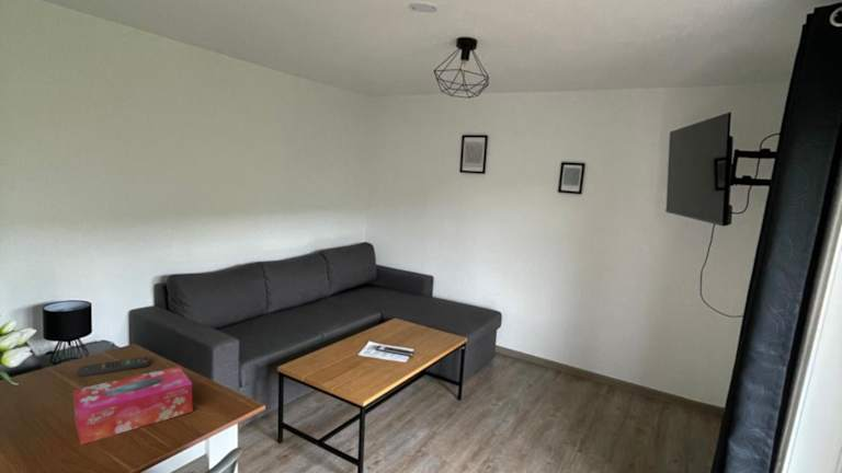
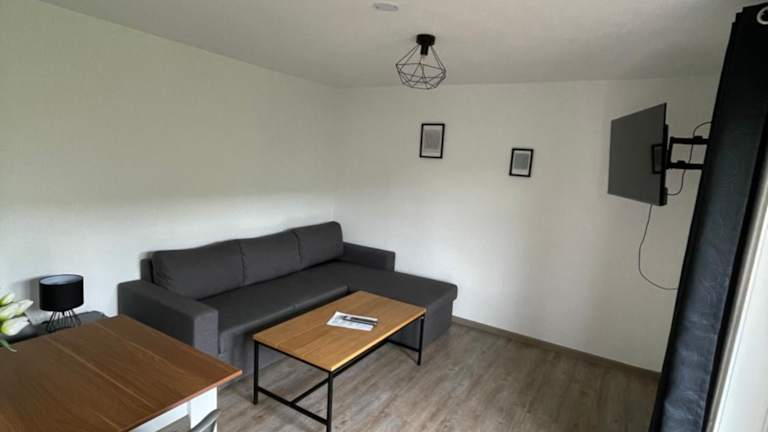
- remote control (115, 366)
- tissue box (135, 401)
